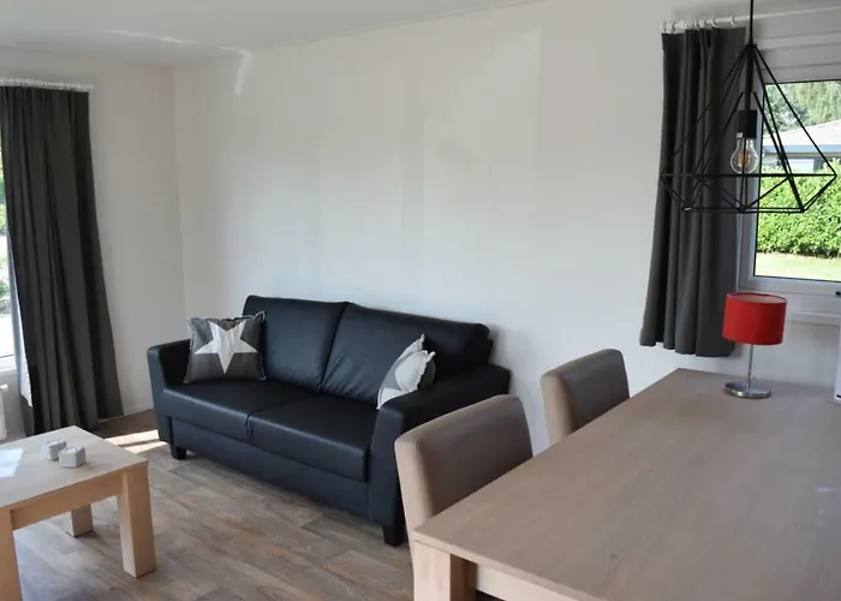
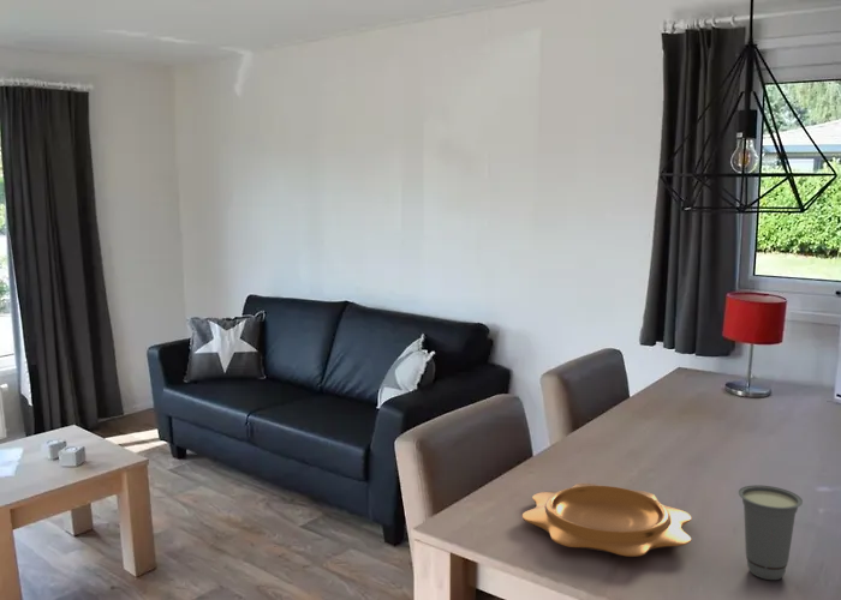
+ cup (768, 534)
+ decorative bowl (606, 515)
